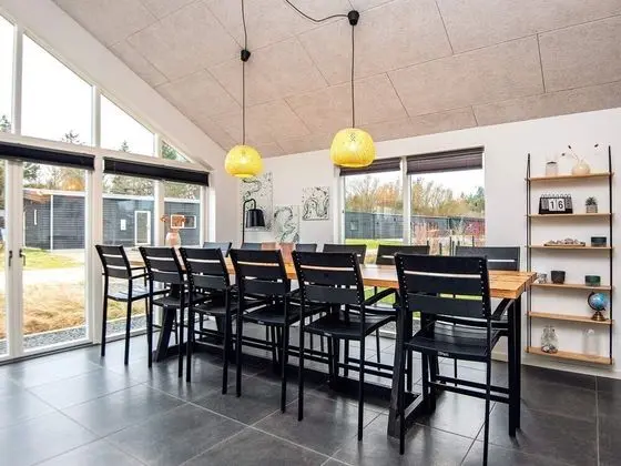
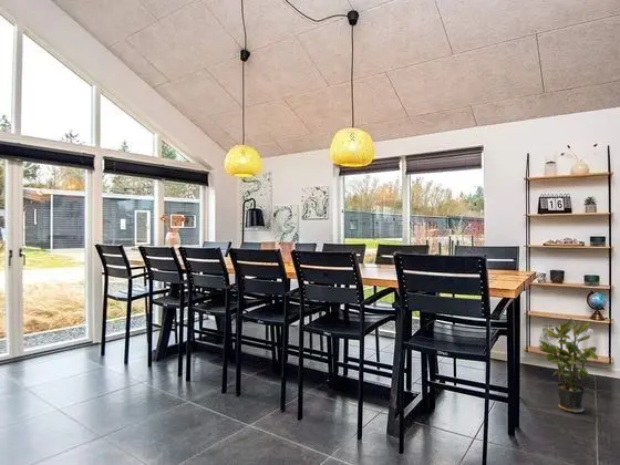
+ potted plant (567, 362)
